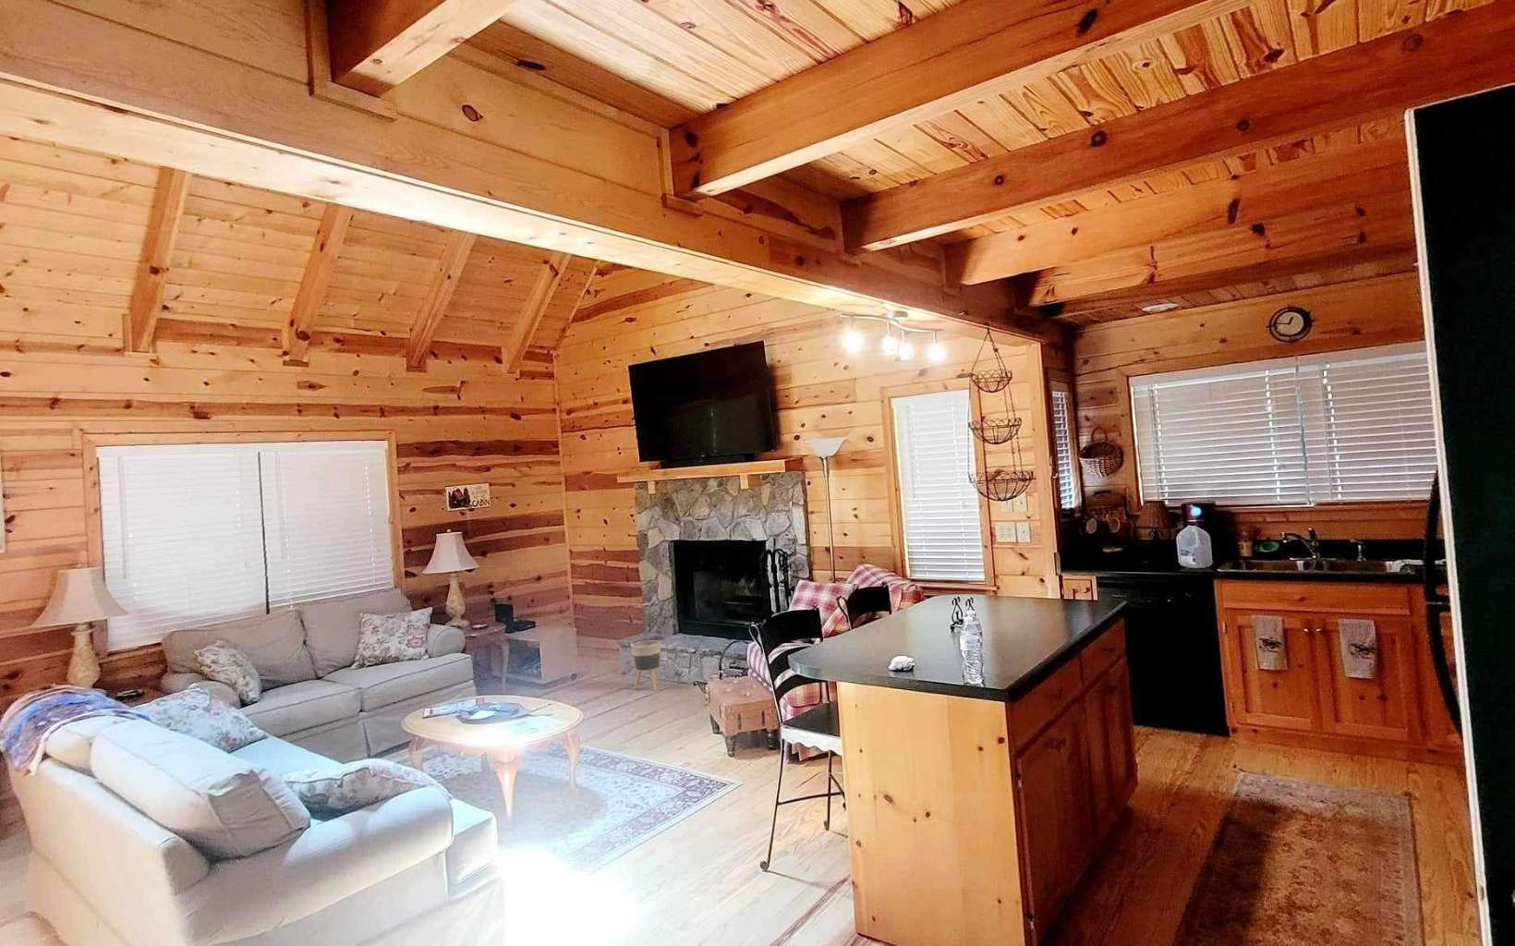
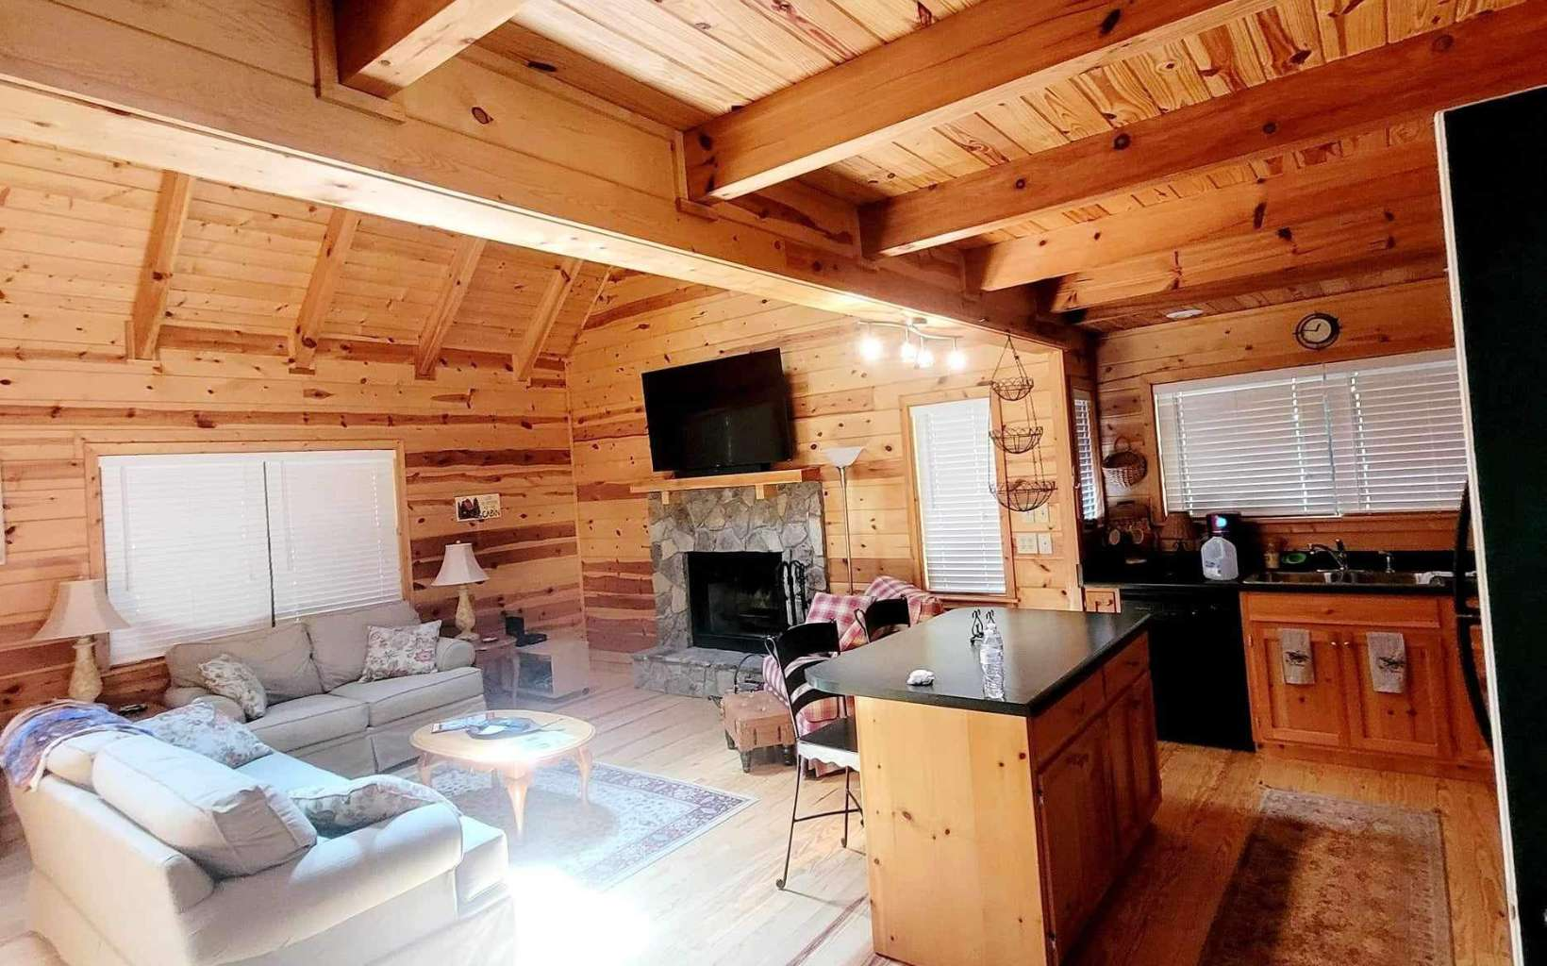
- planter (647, 665)
